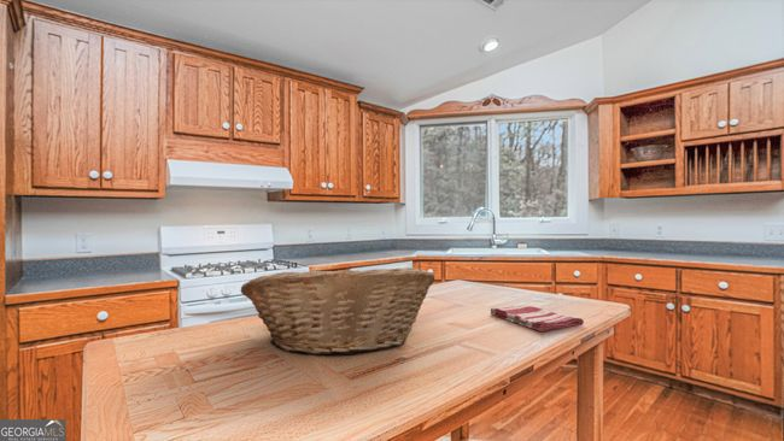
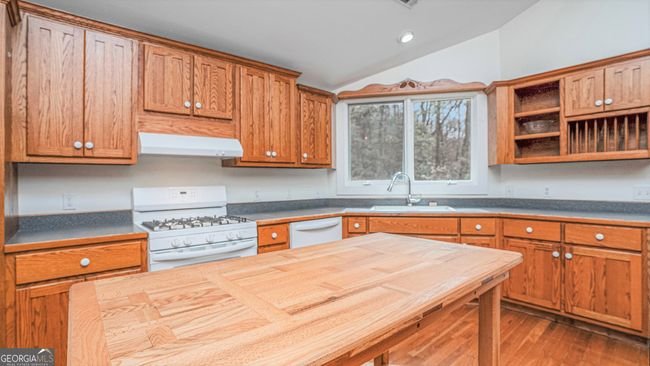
- fruit basket (341, 300)
- dish towel (533, 314)
